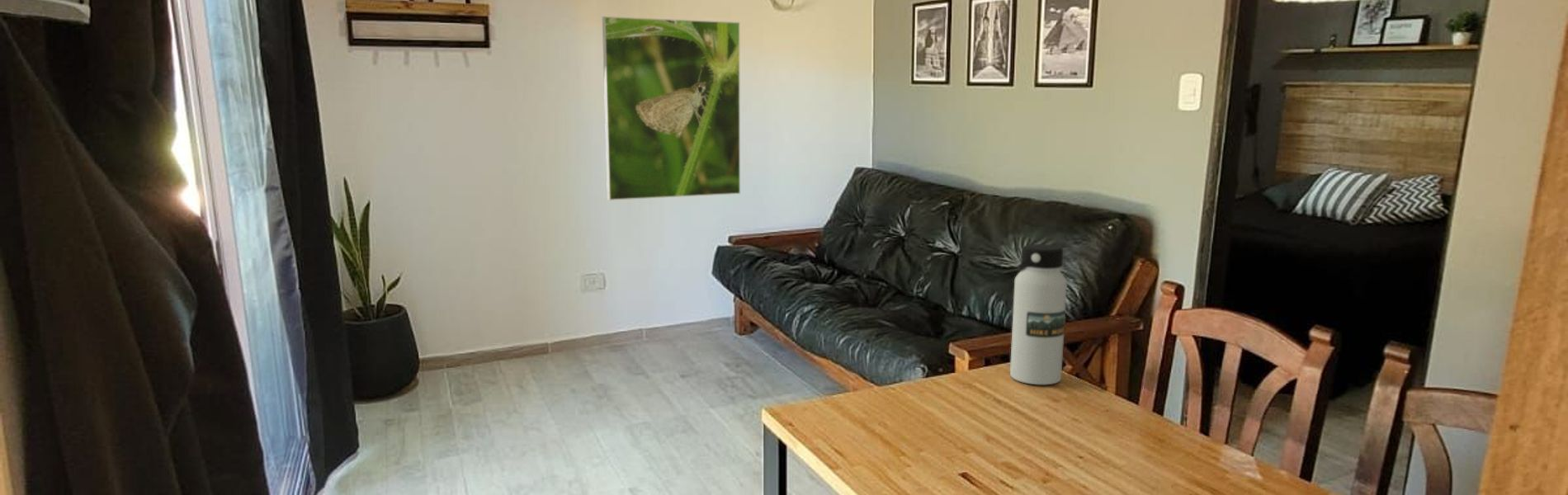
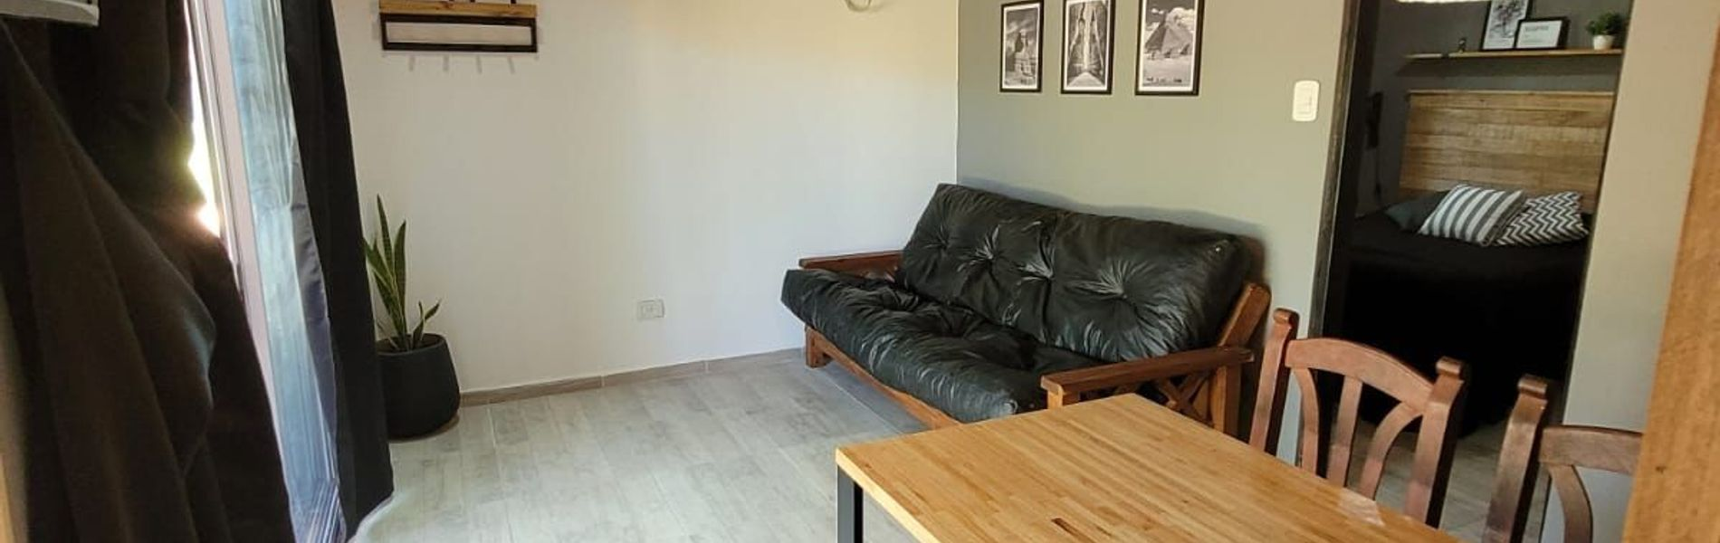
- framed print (674, 109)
- water bottle (1038, 313)
